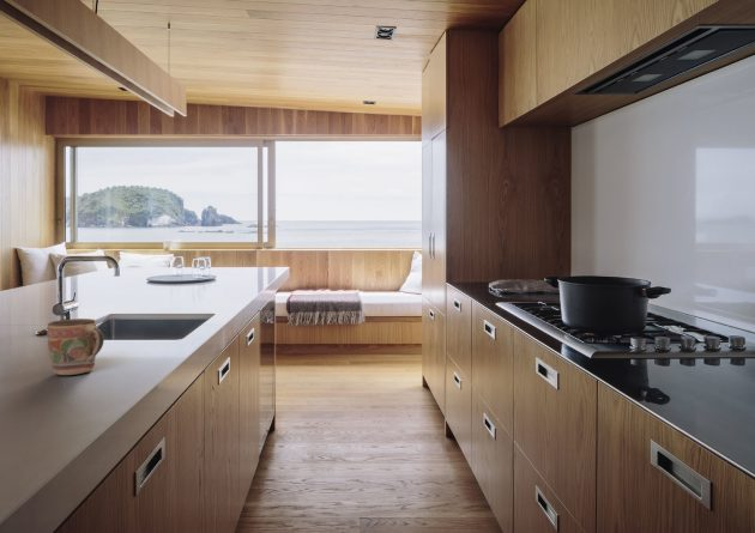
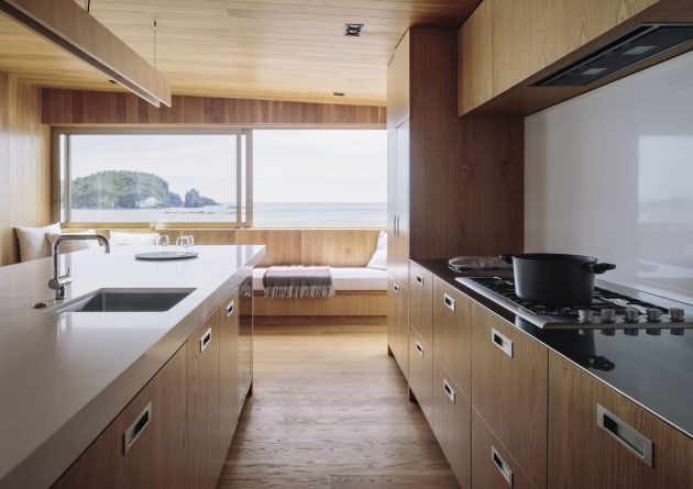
- mug (74, 346)
